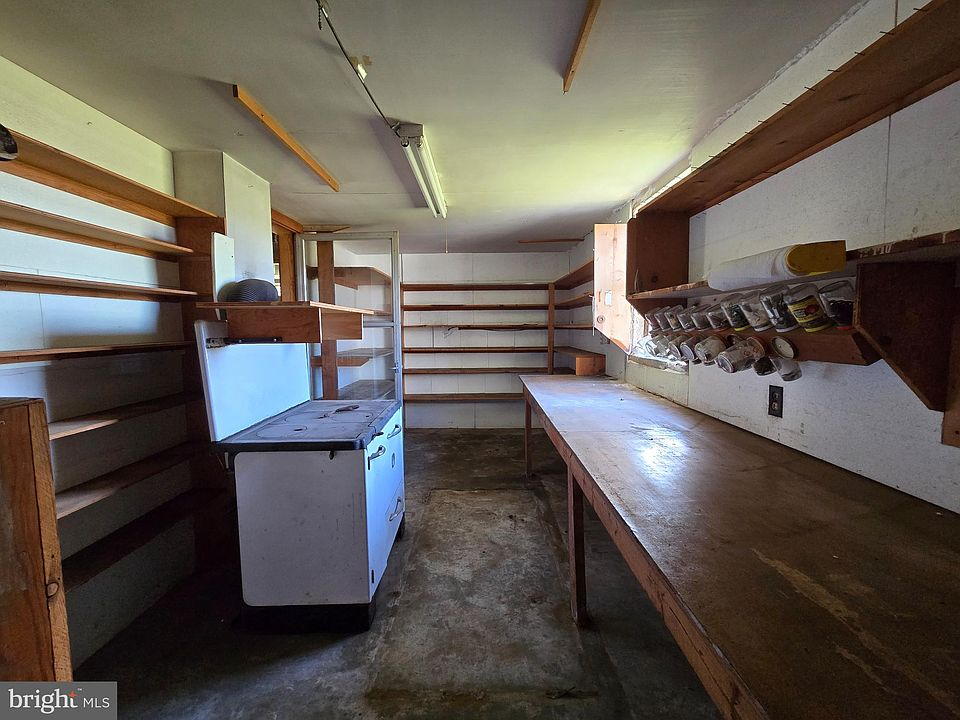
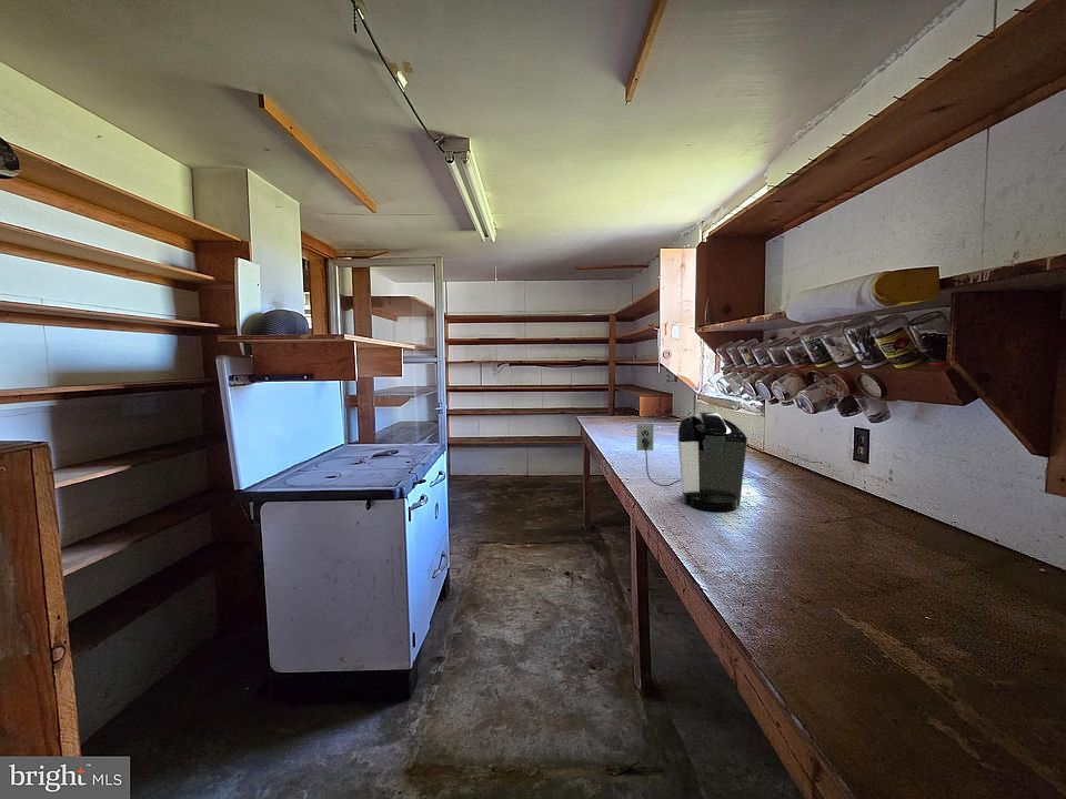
+ coffee maker (691, 456)
